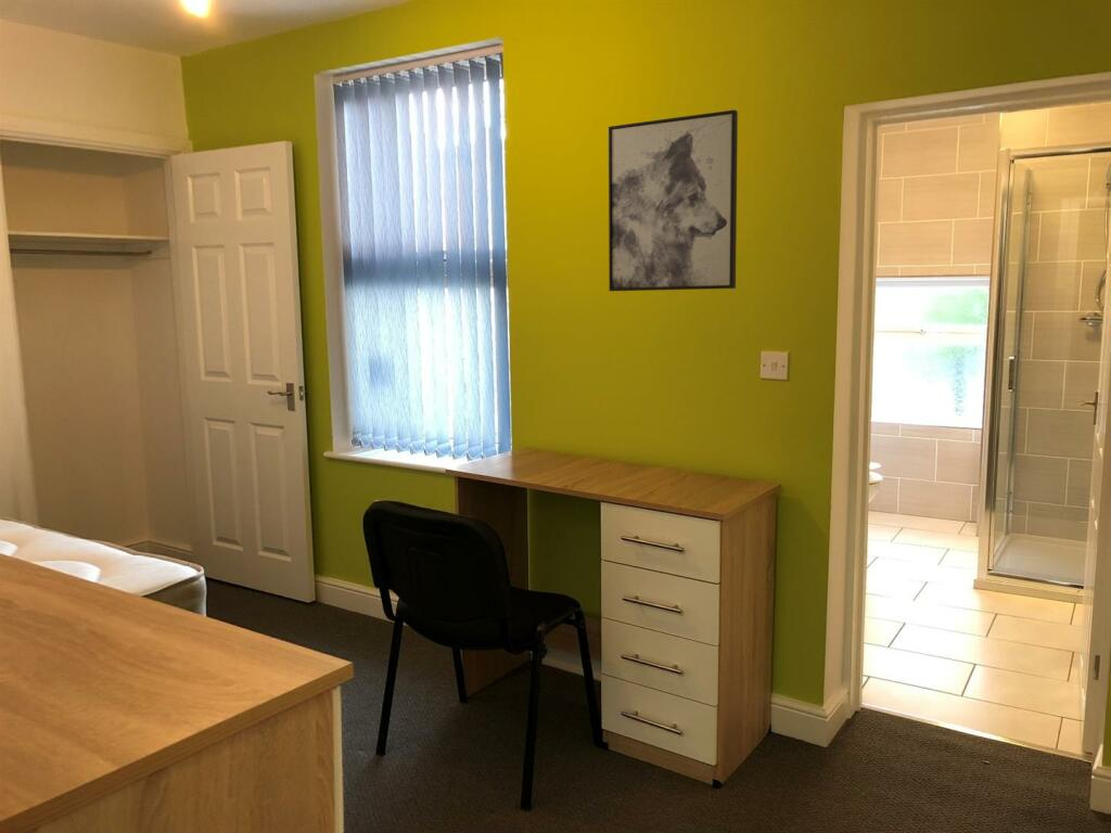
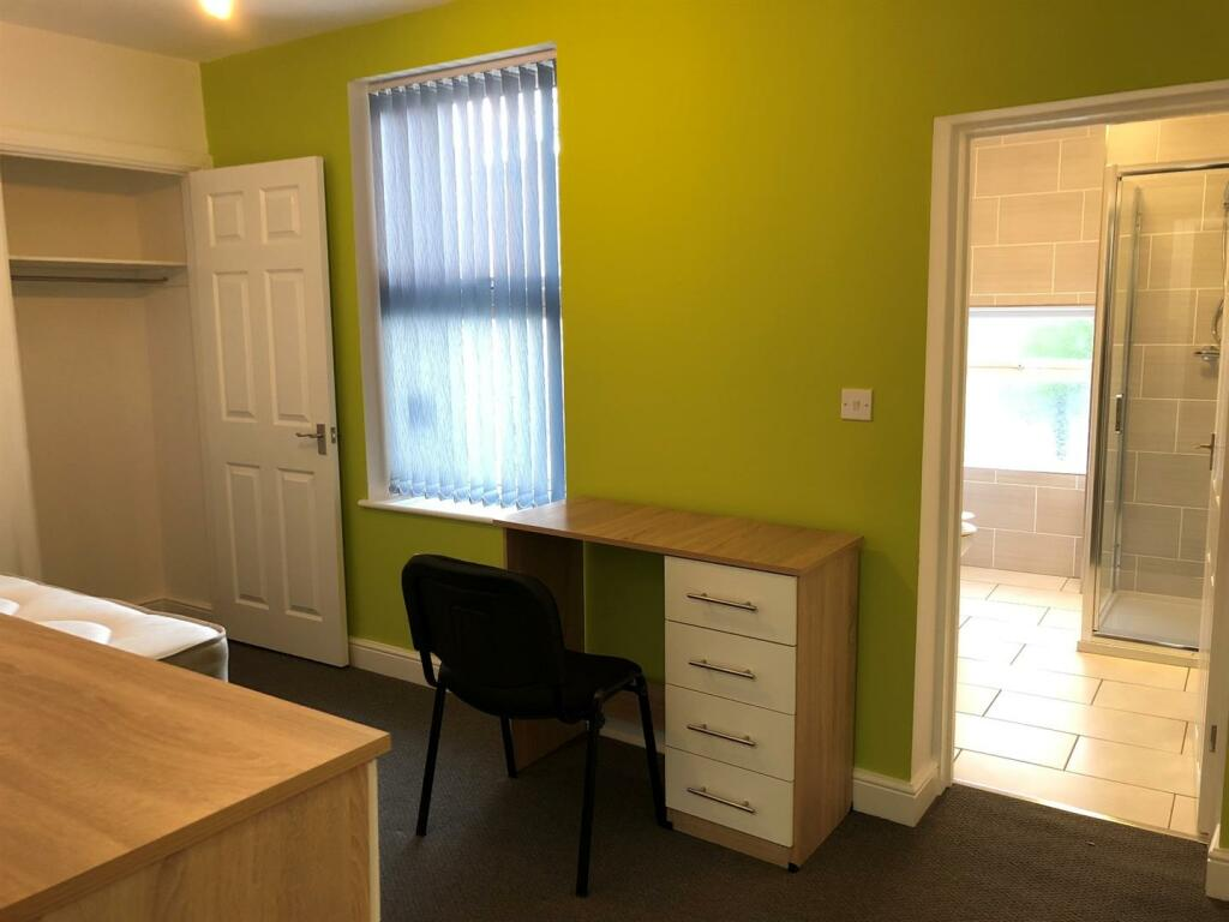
- wall art (669, 205)
